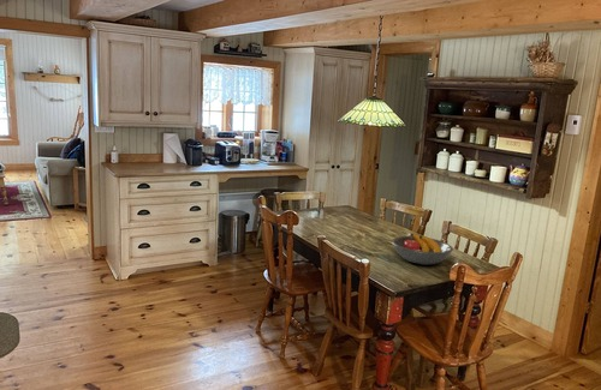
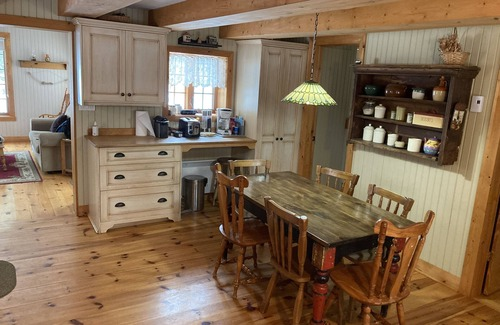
- fruit bowl (421, 250)
